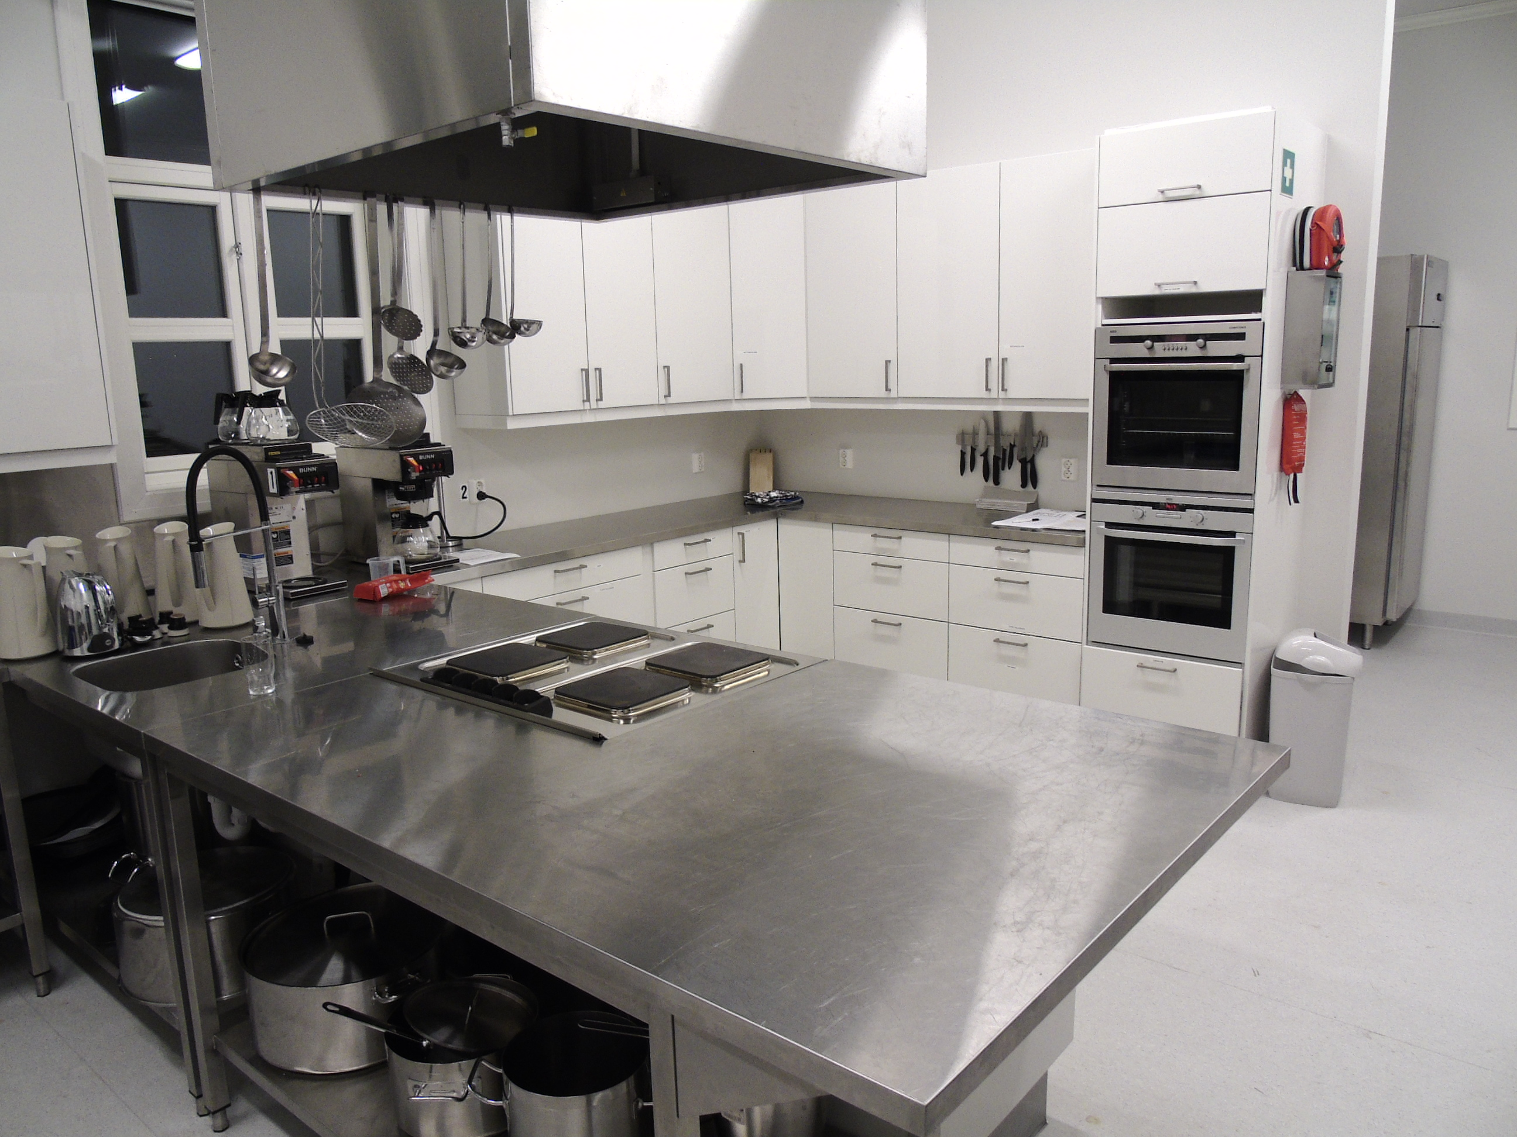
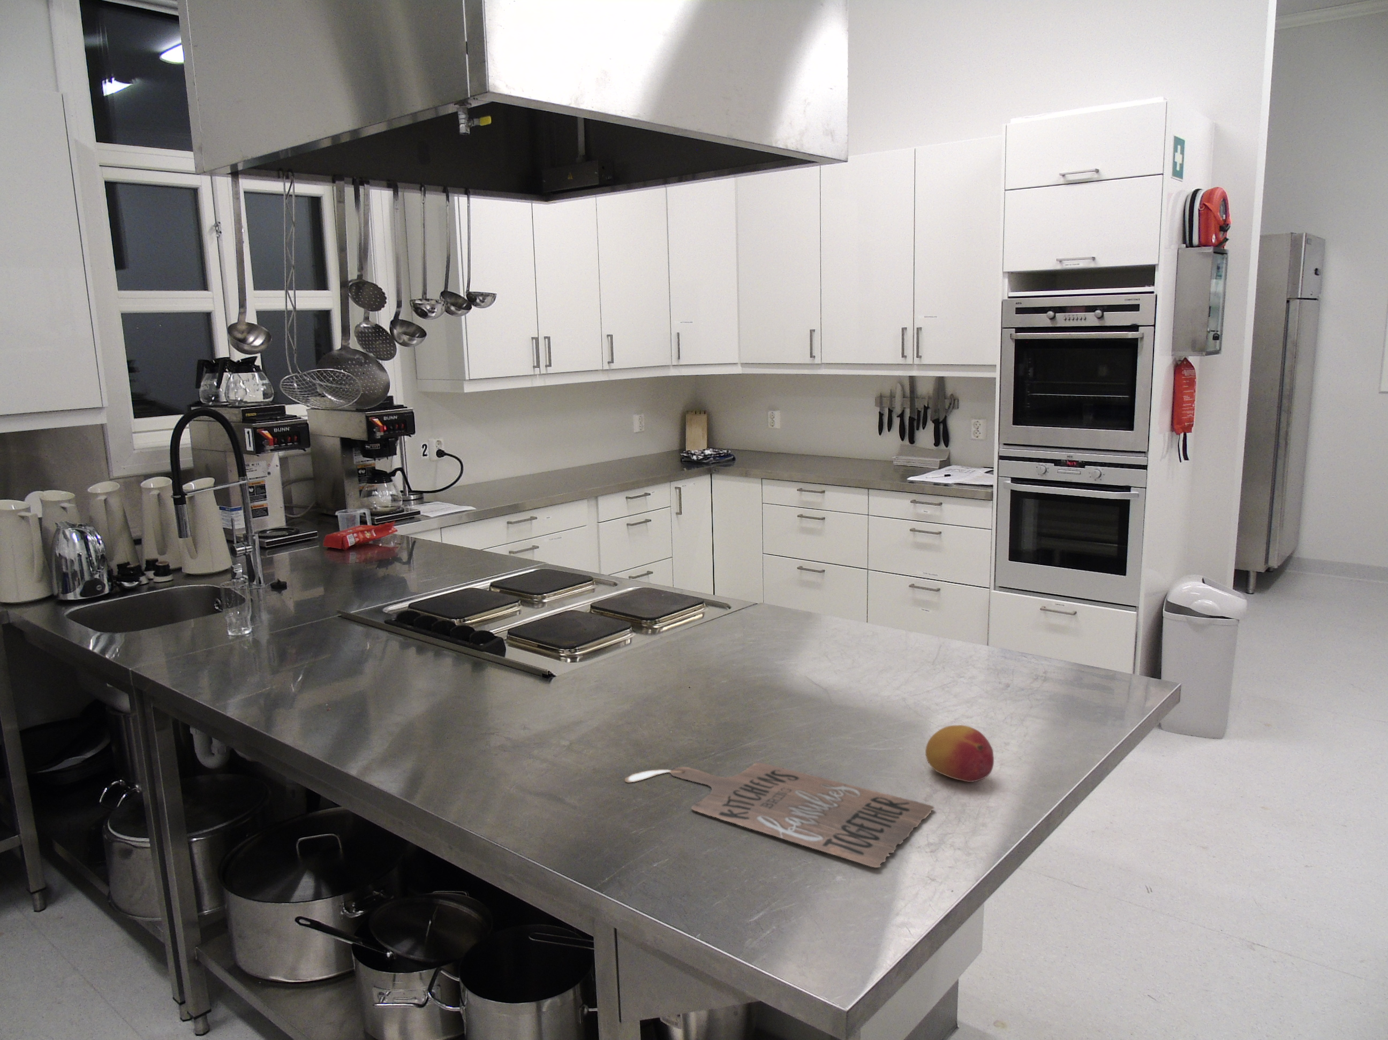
+ home sign (769, 795)
+ fruit (957, 753)
